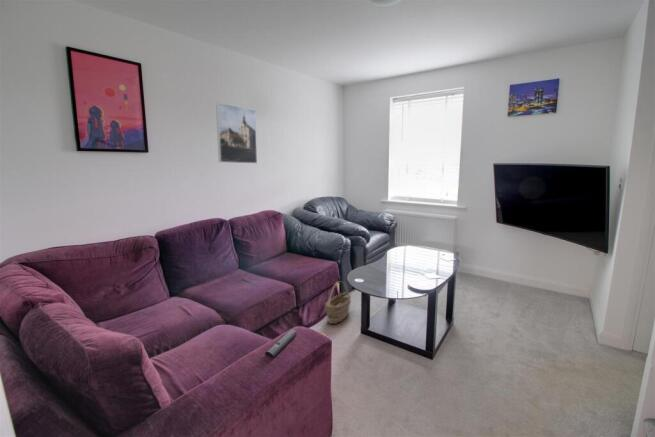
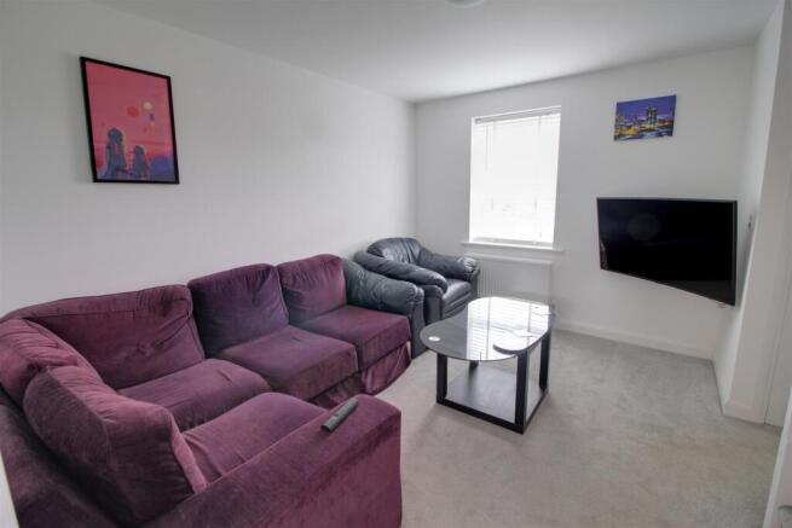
- basket (338, 299)
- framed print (237, 135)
